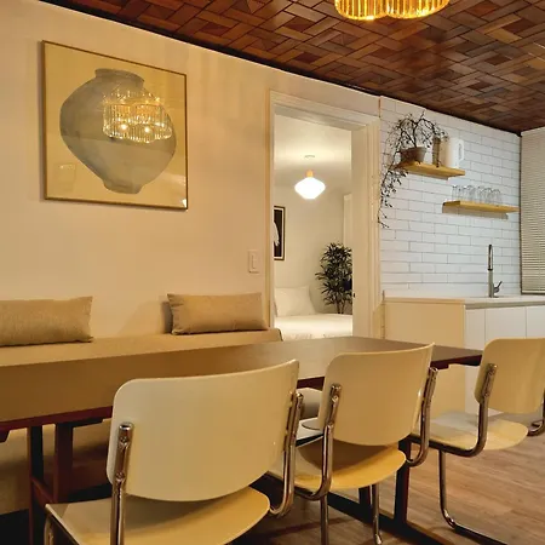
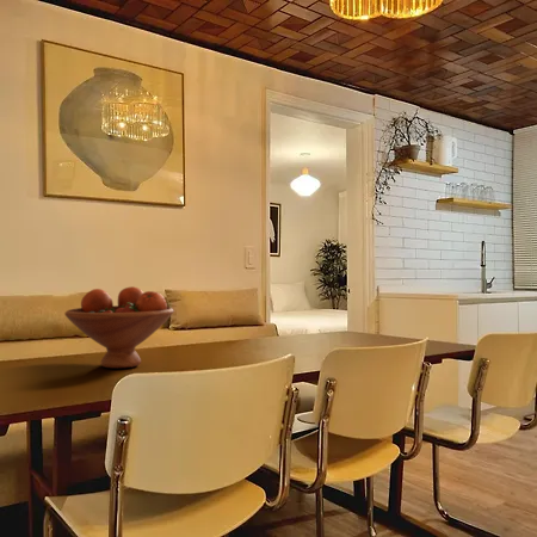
+ fruit bowl (121, 326)
